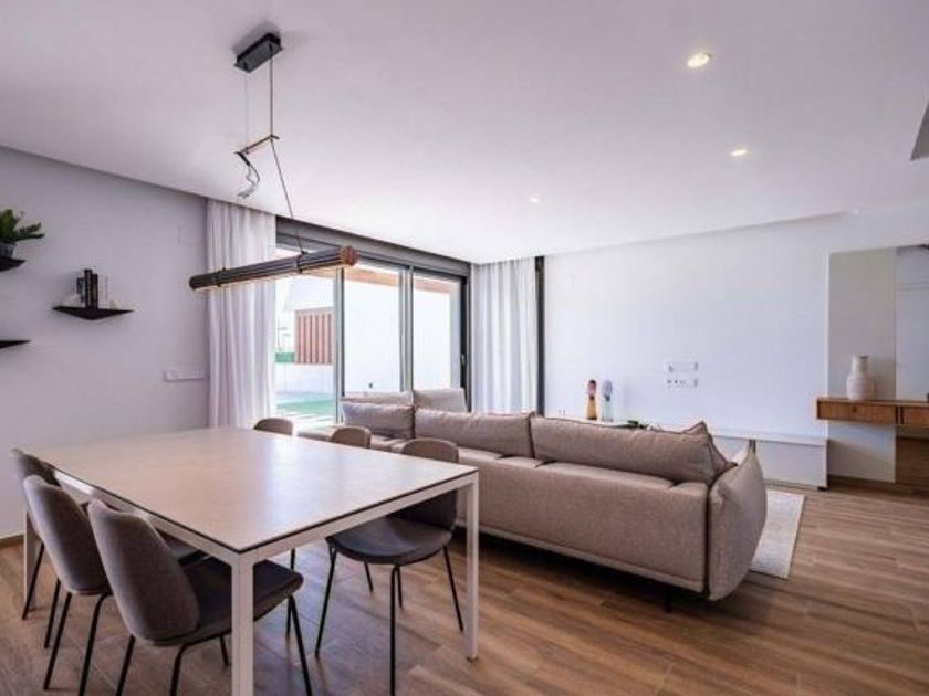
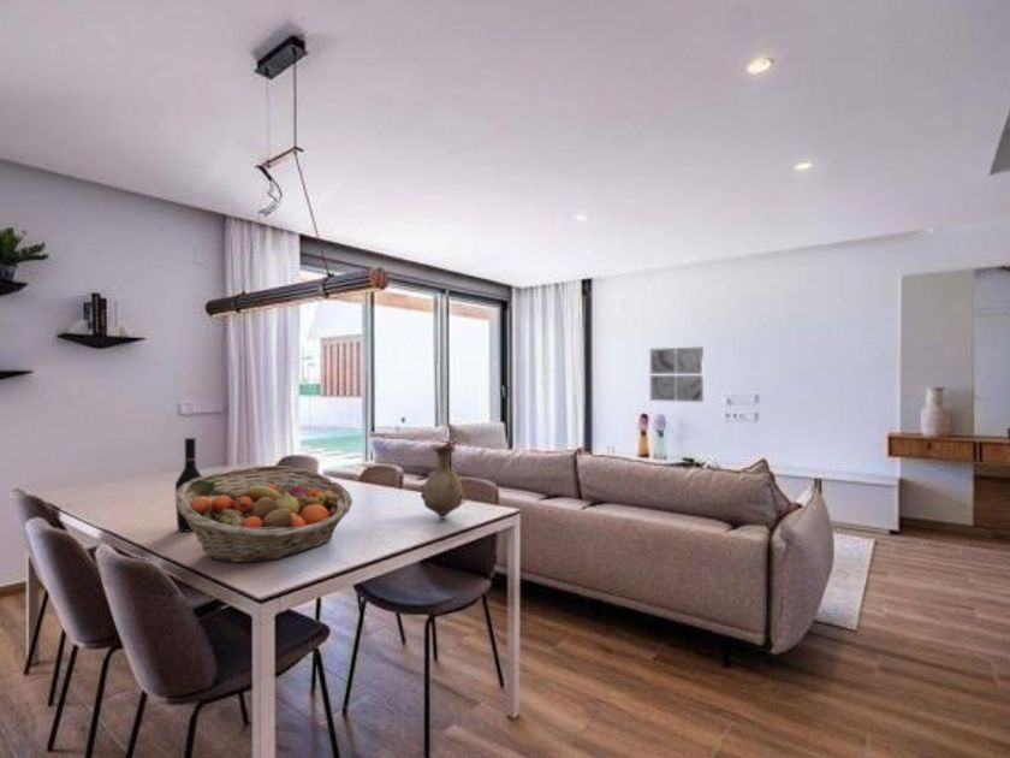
+ wine bottle (189, 481)
+ vase (442, 482)
+ wall art (676, 373)
+ fruit basket (269, 509)
